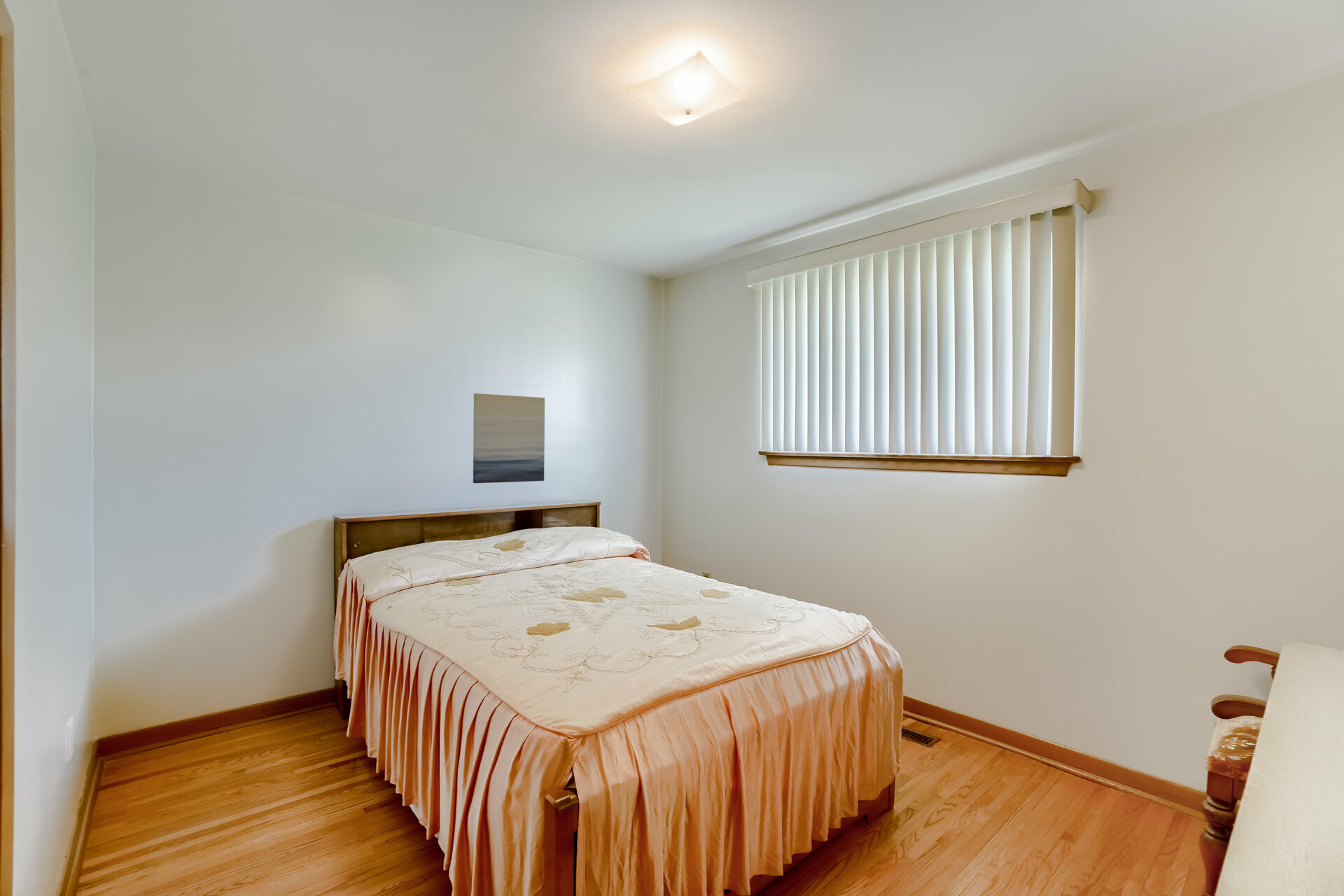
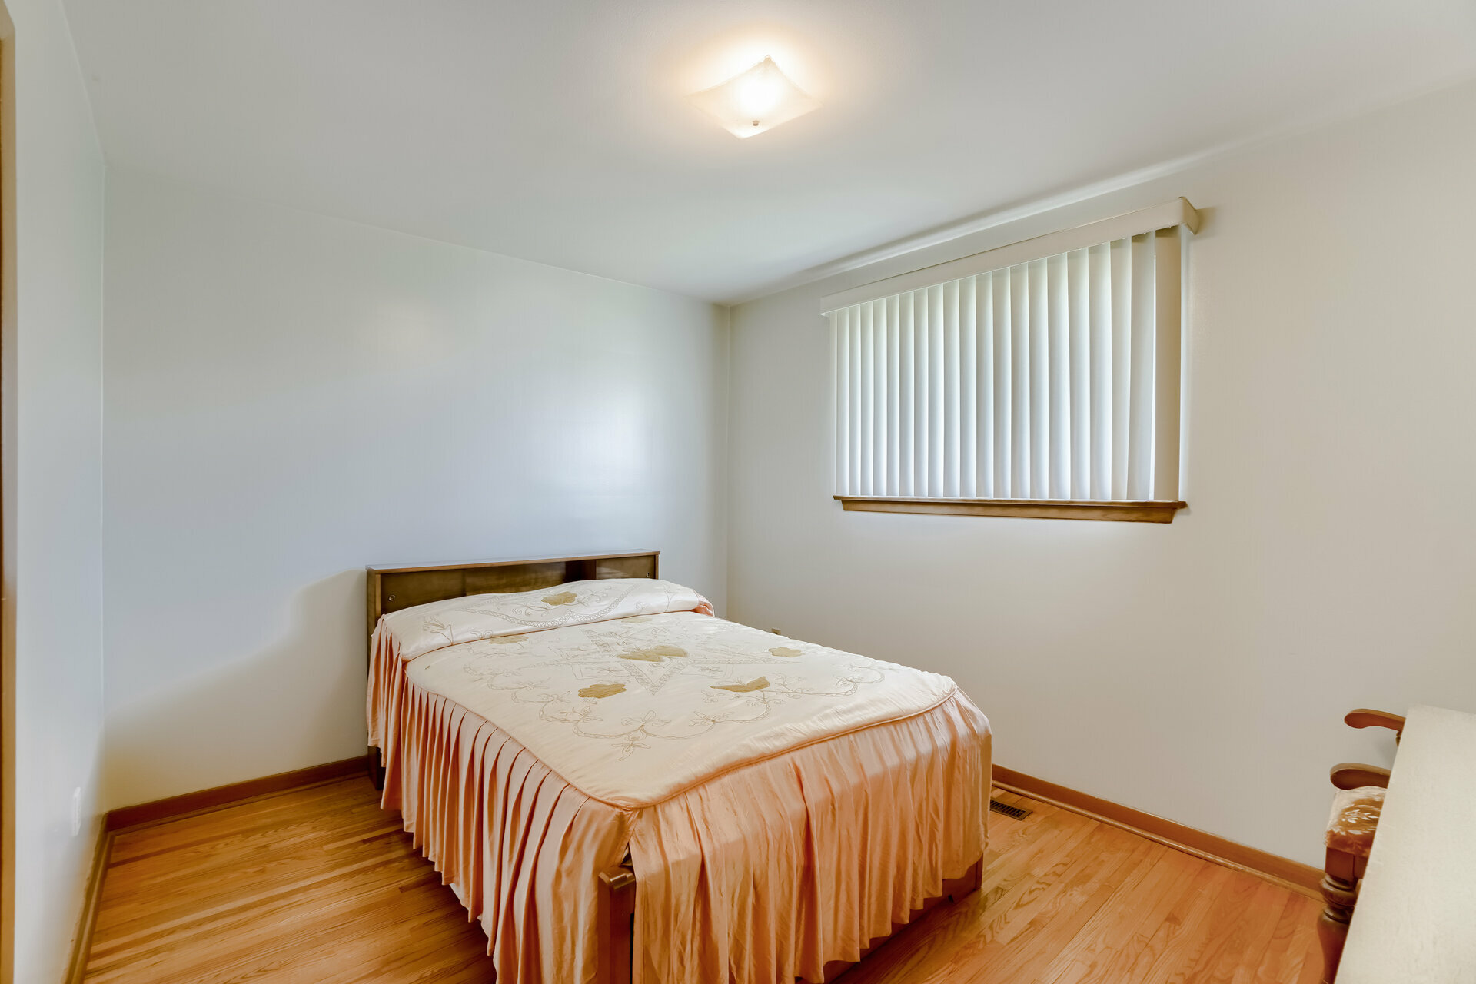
- wall art (510, 438)
